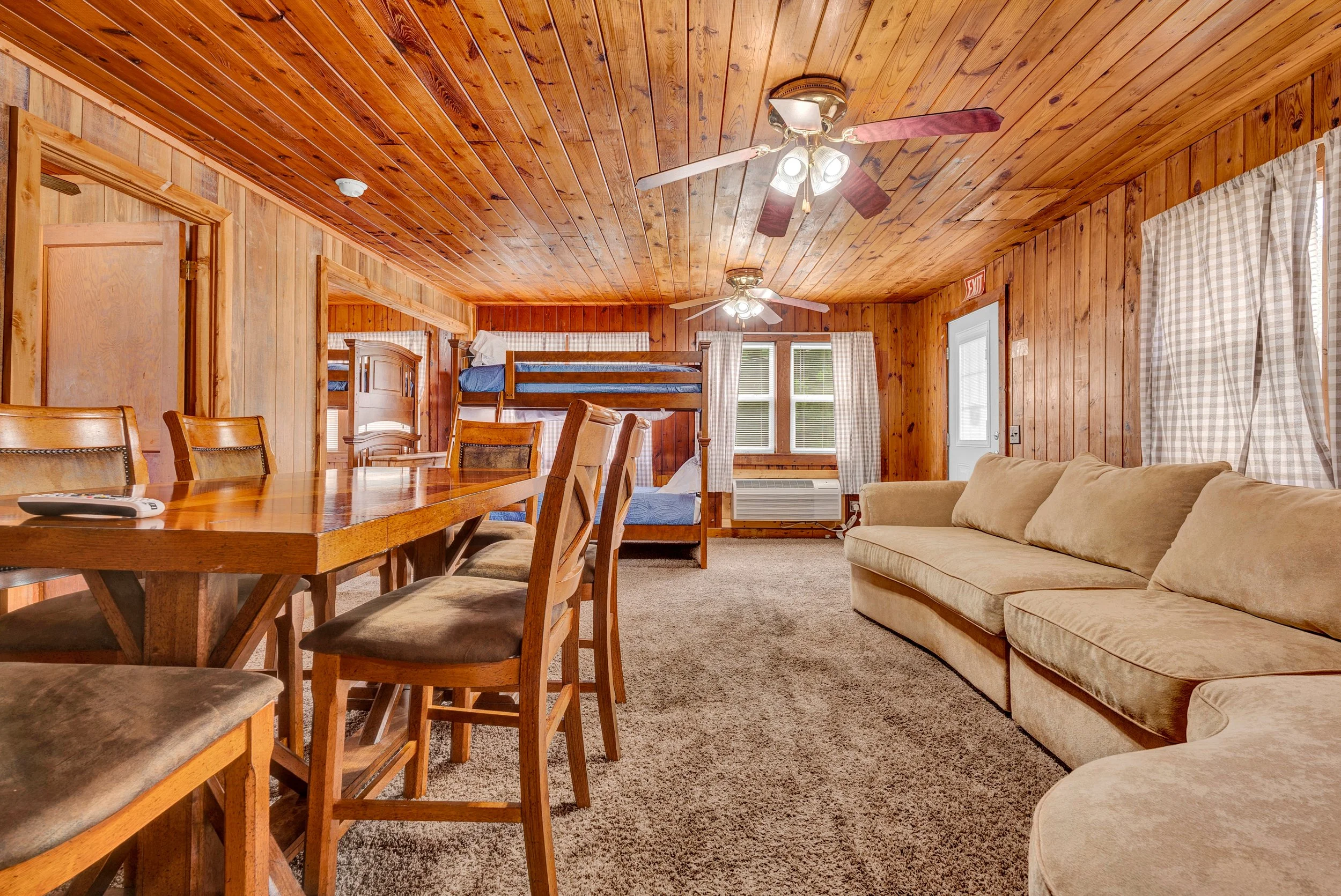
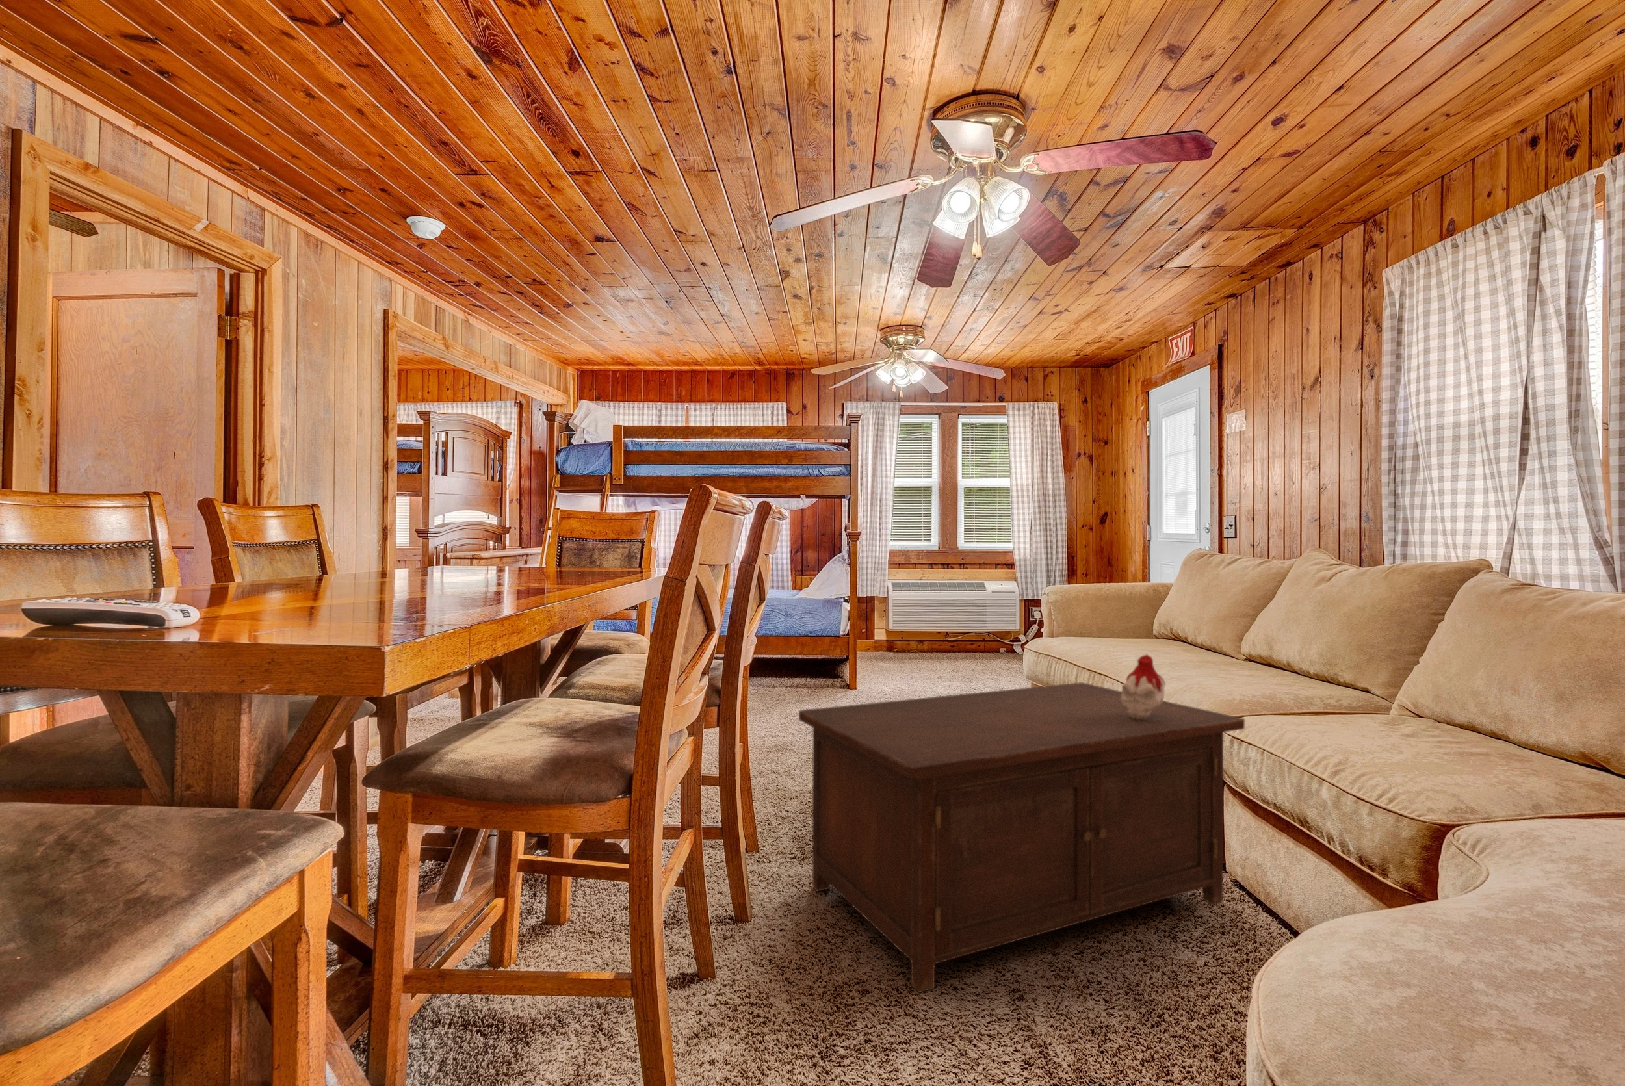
+ cabinet (1017, 805)
+ candle (1144, 685)
